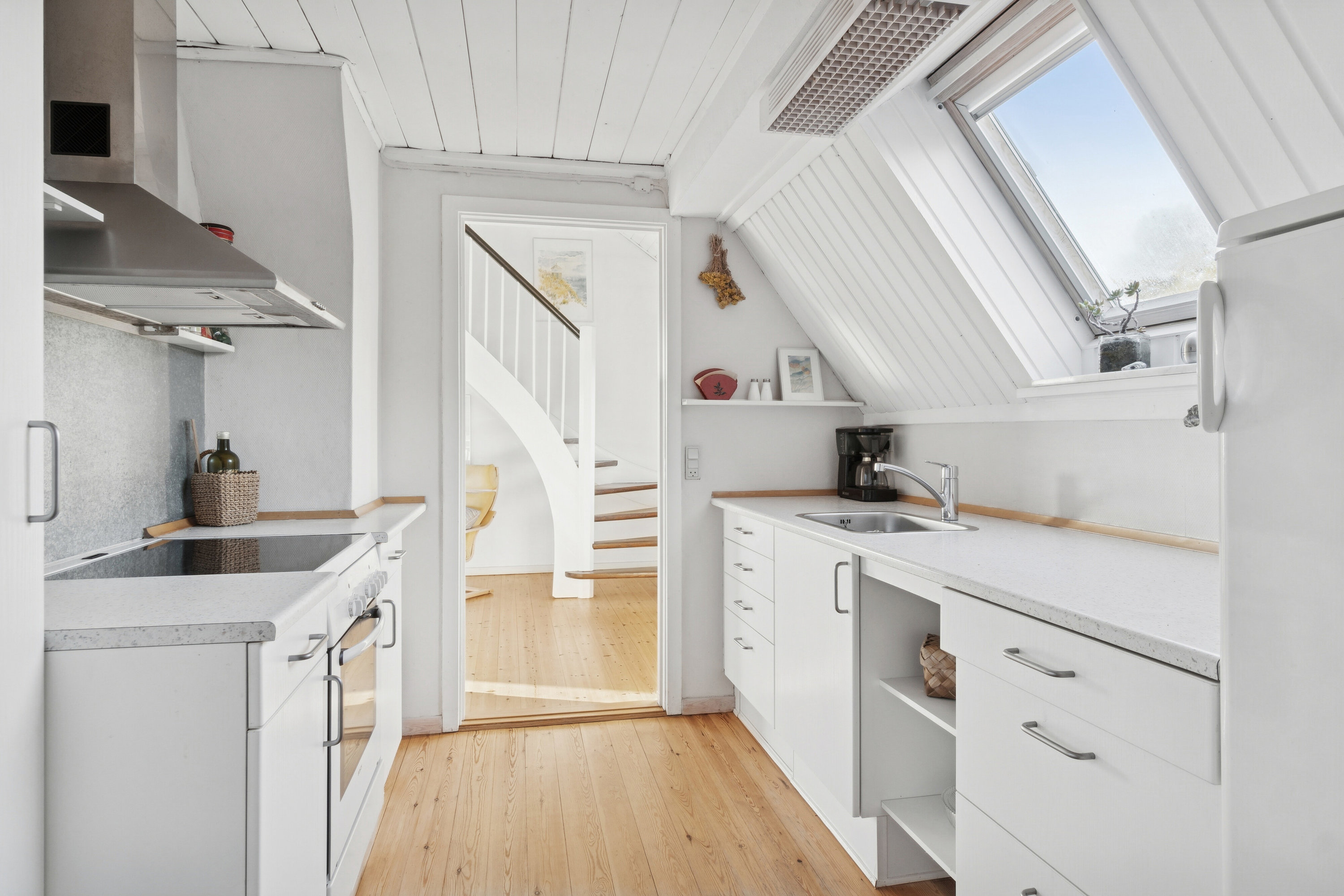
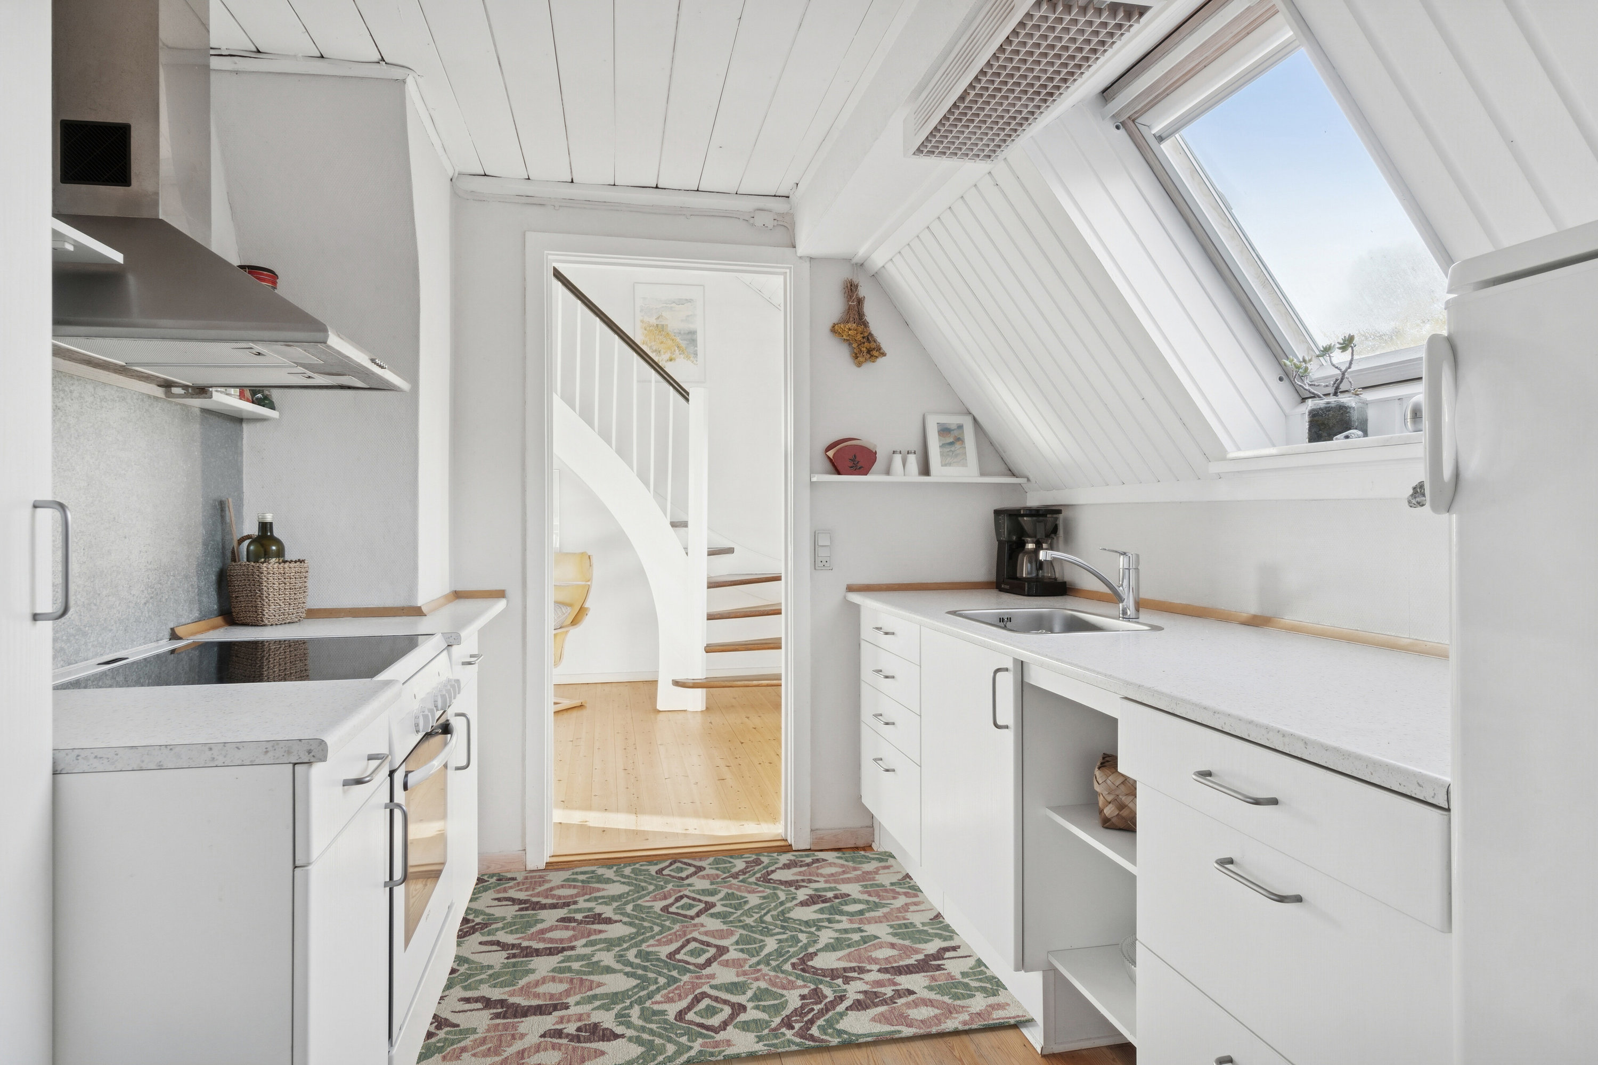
+ rug (734, 932)
